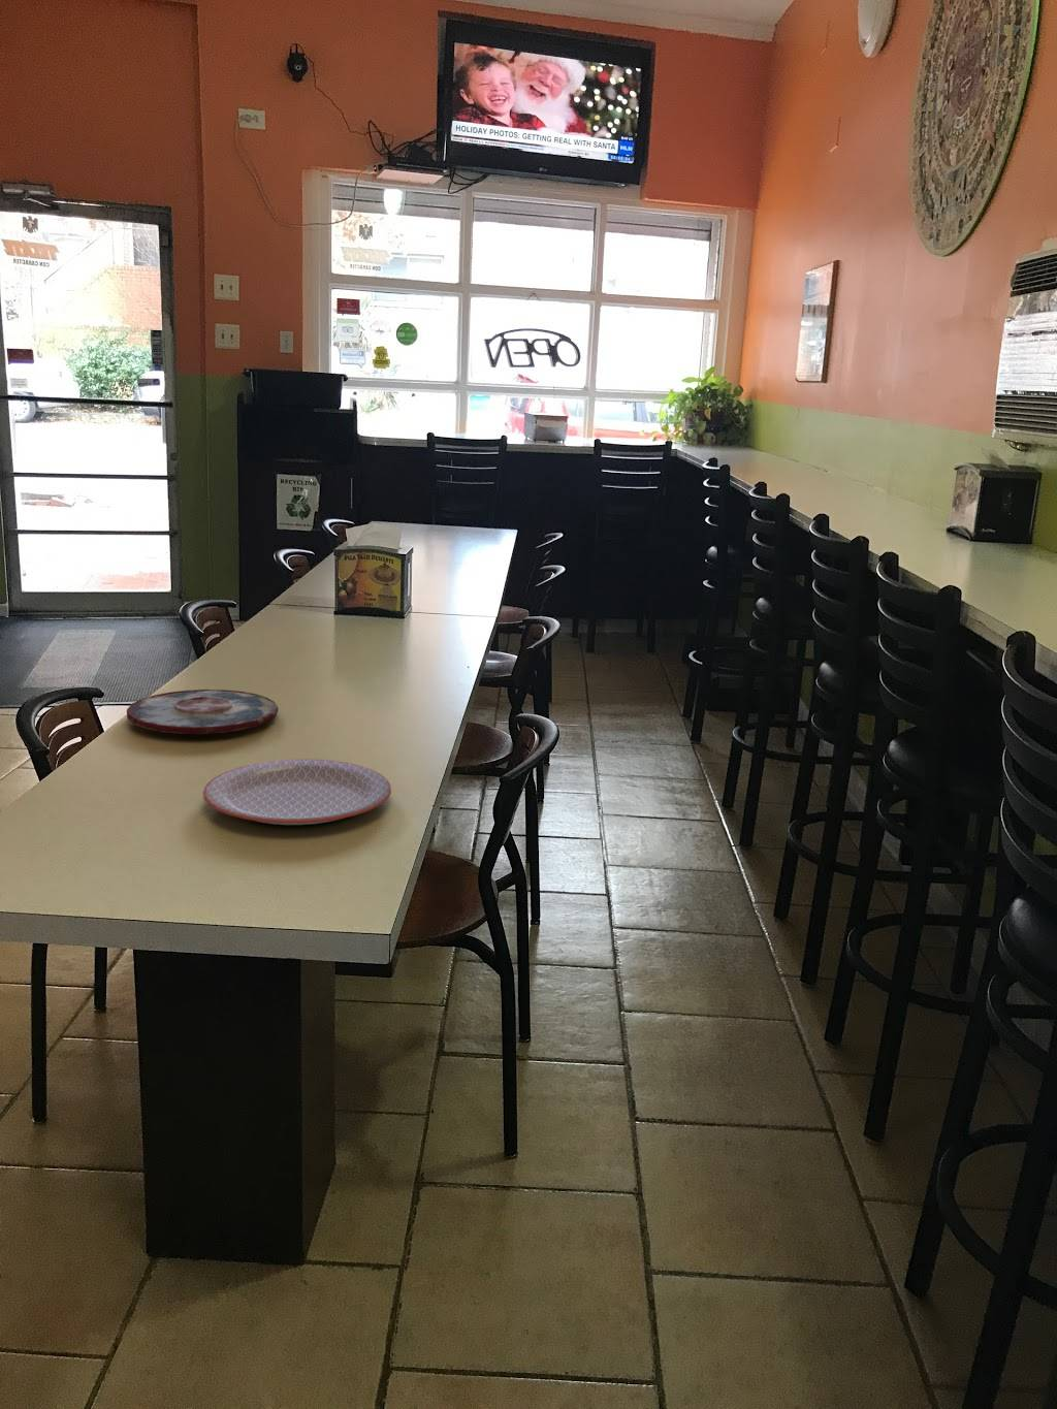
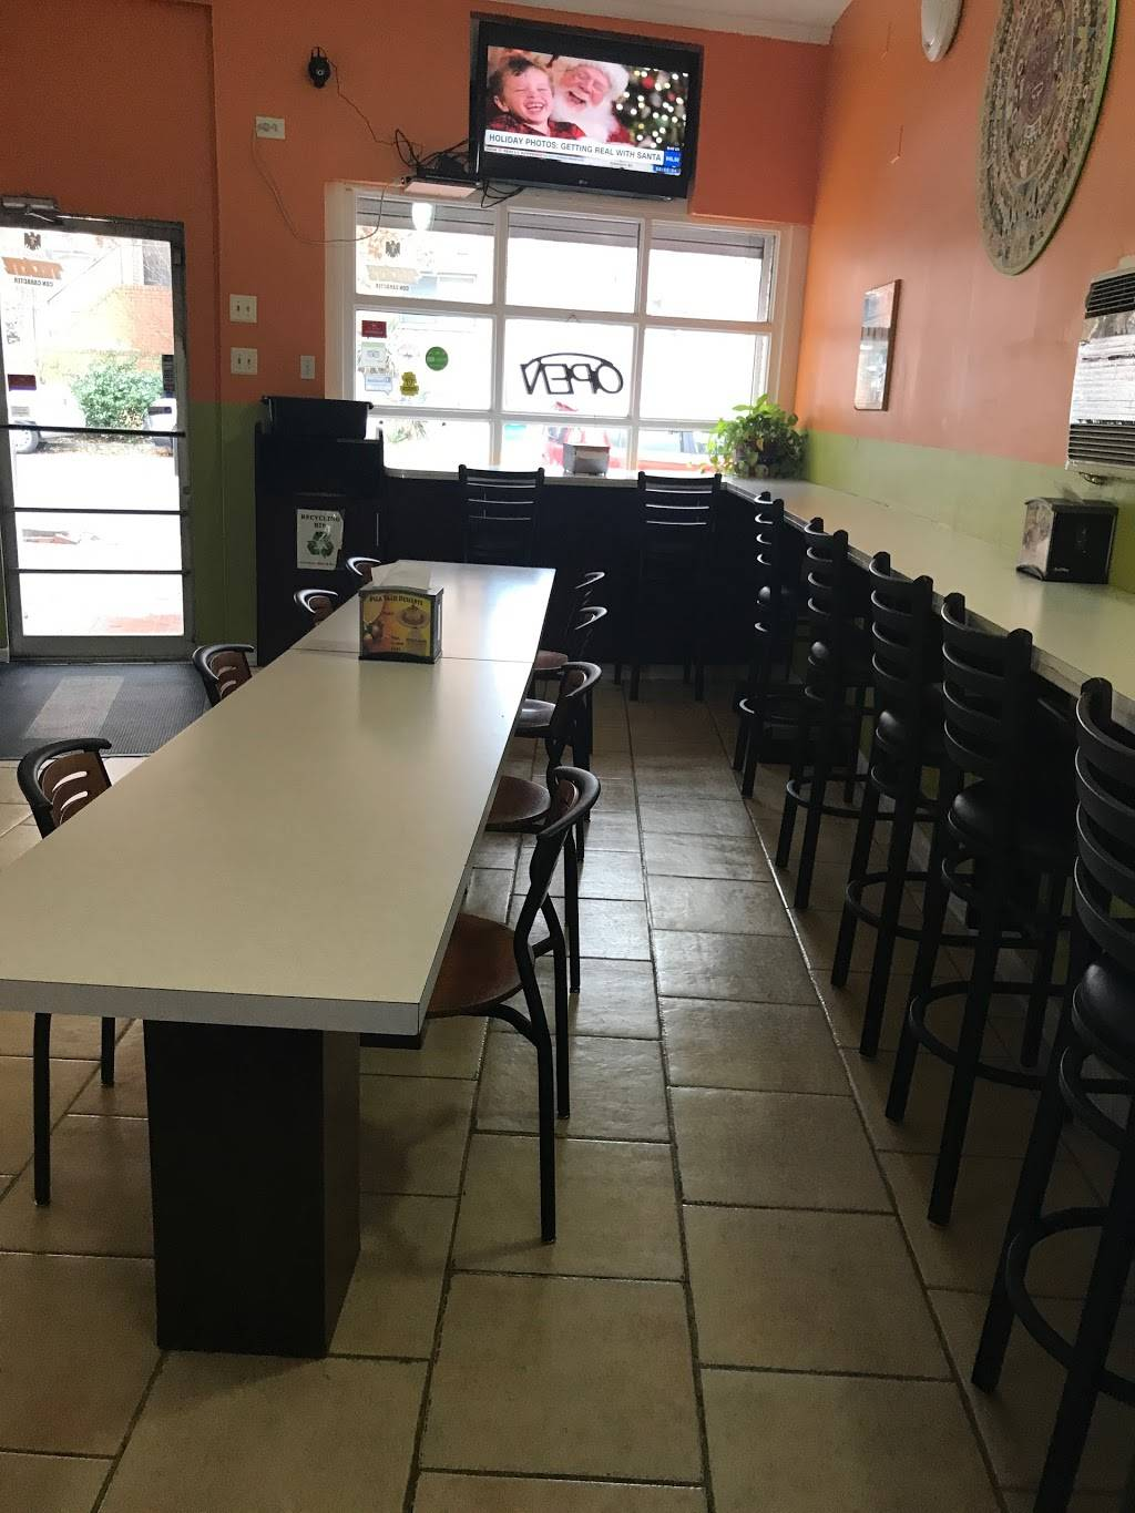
- plate (299, 794)
- plate (203, 712)
